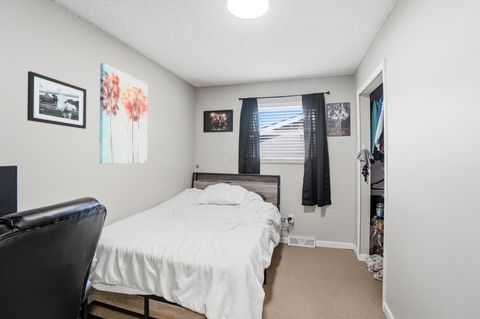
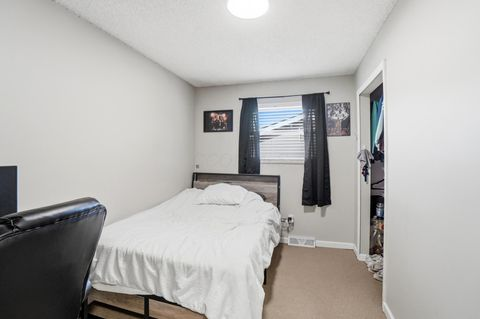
- picture frame (60, 103)
- wall art (126, 119)
